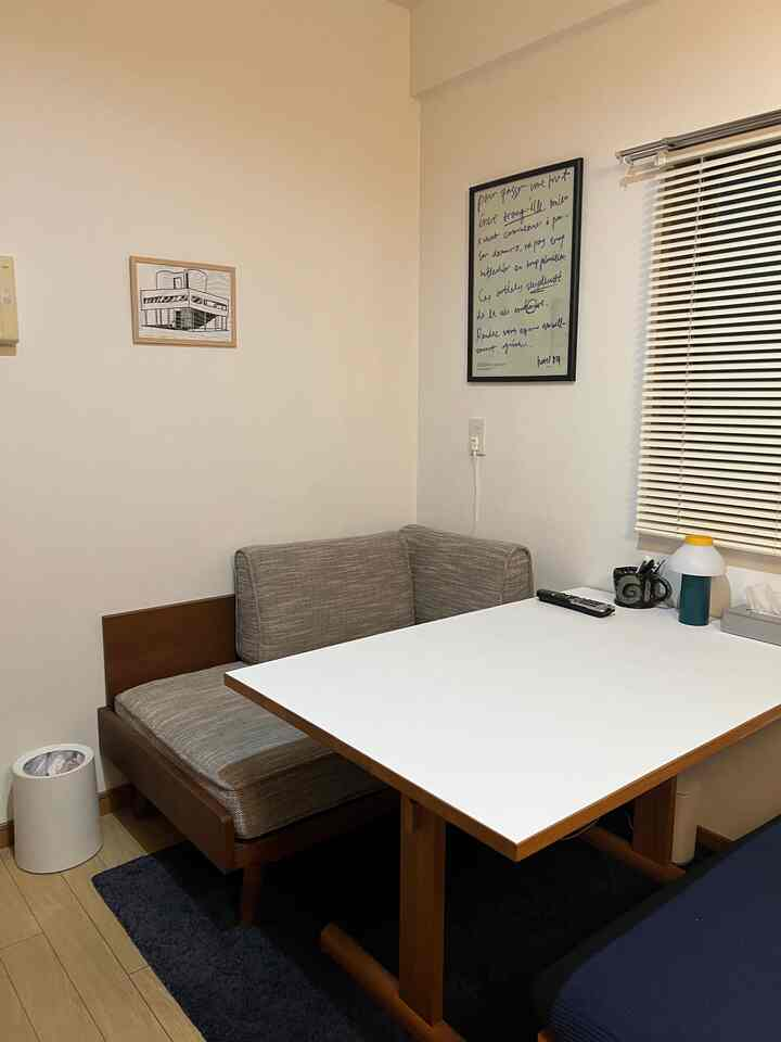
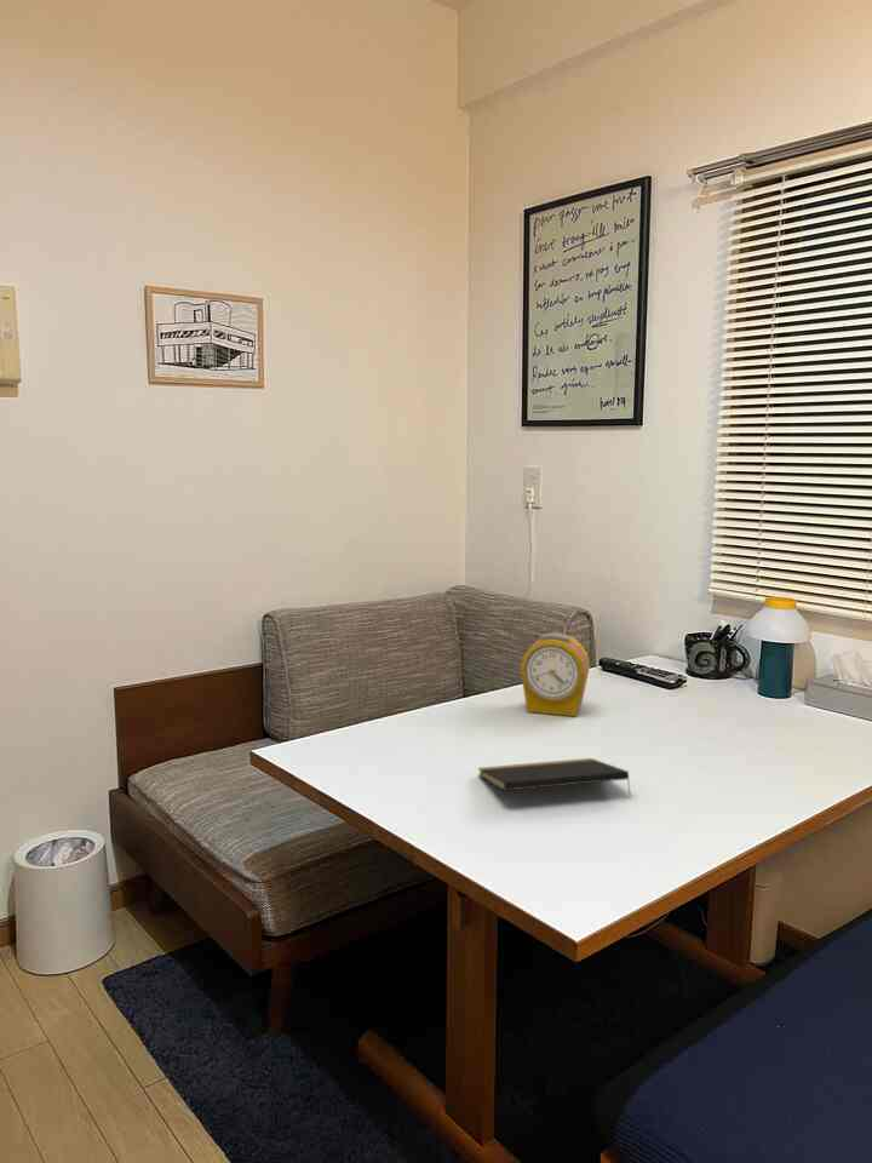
+ notepad (550, 773)
+ alarm clock (555, 671)
